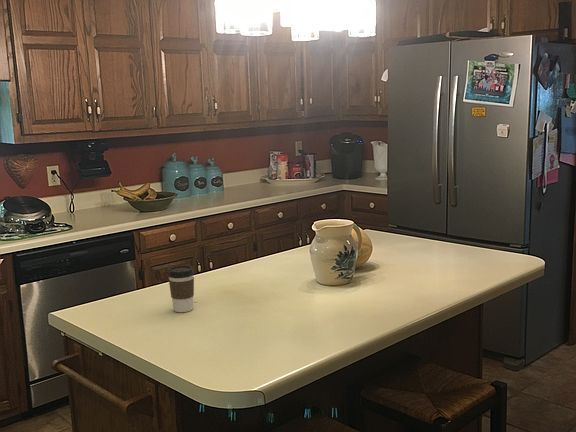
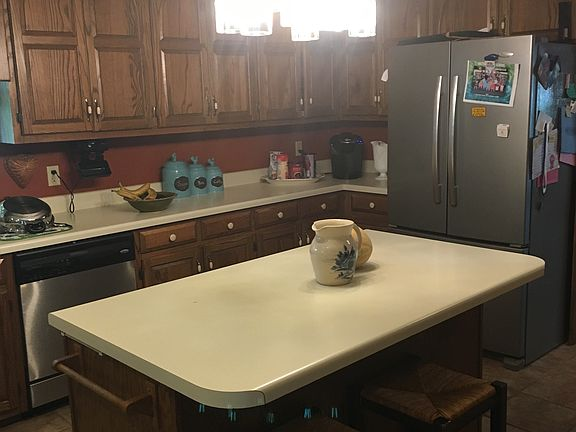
- coffee cup (182, 289)
